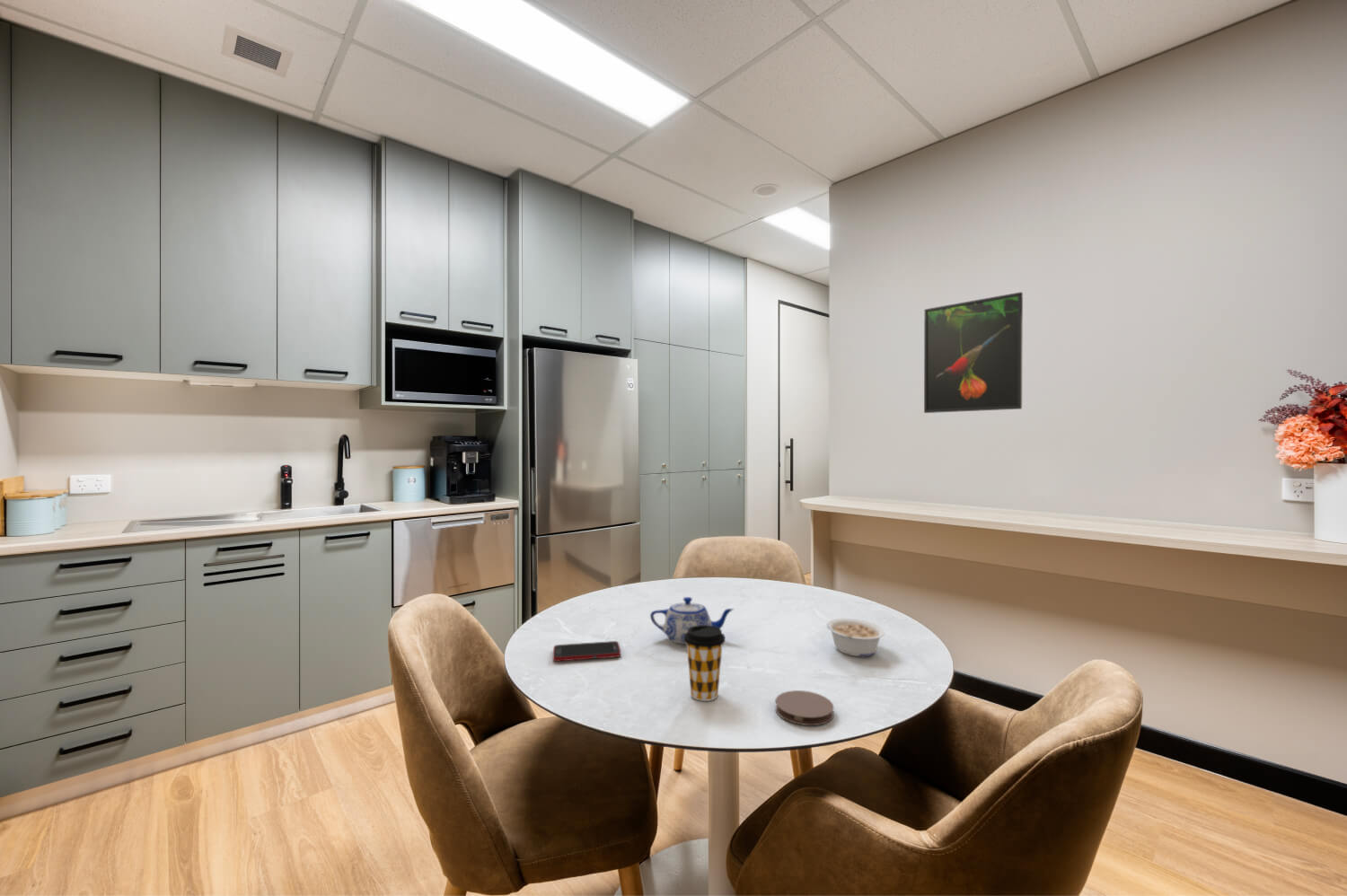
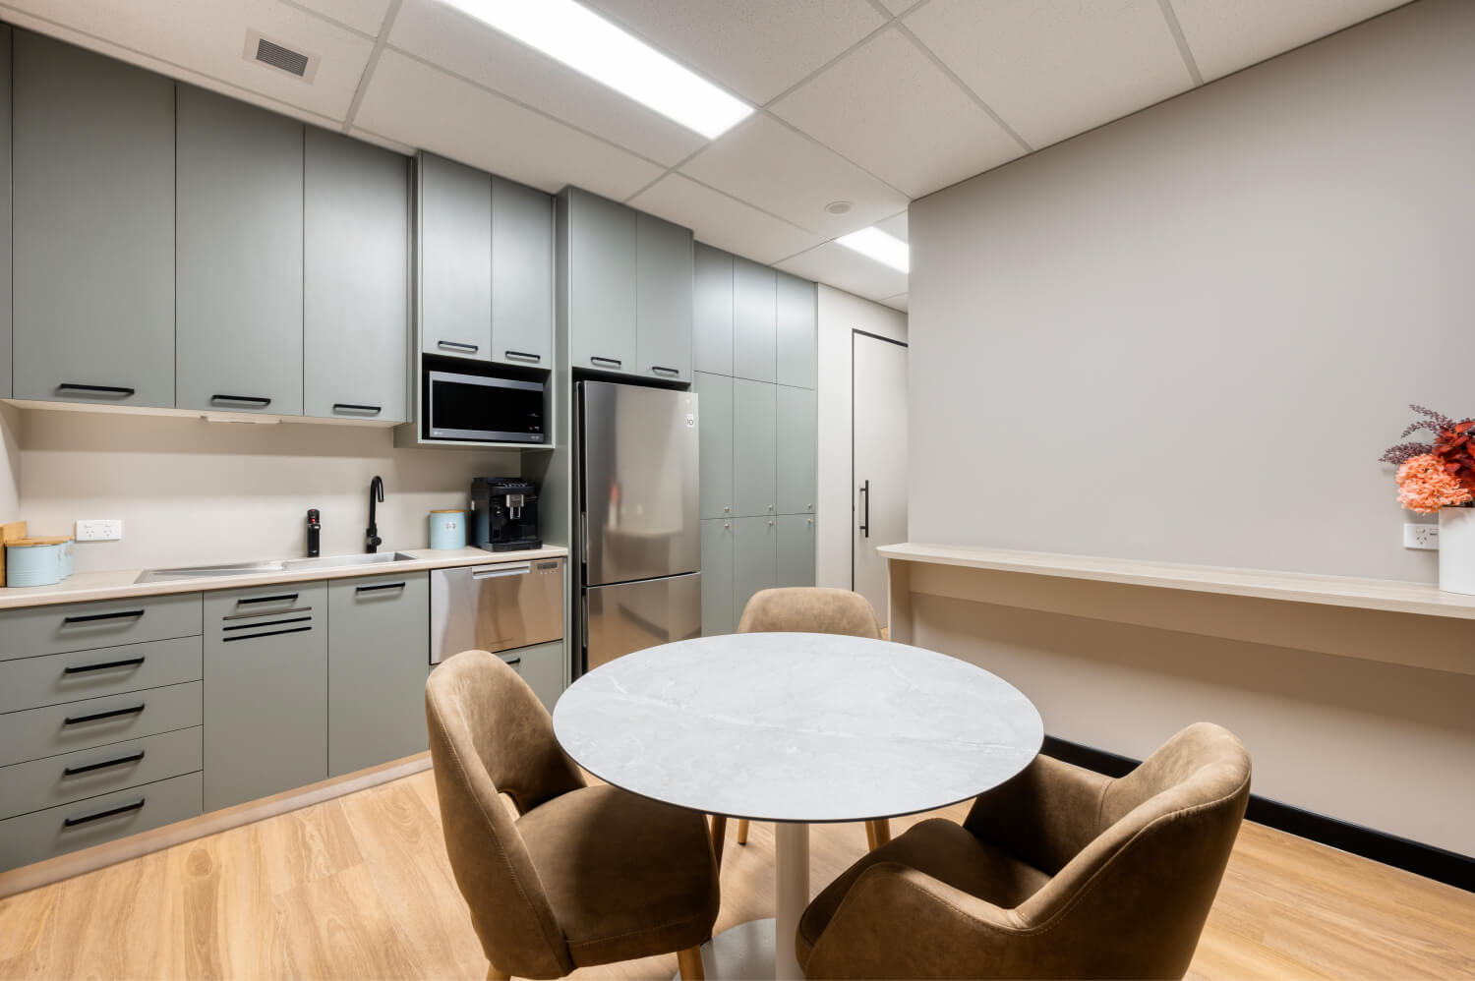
- coffee cup (704, 663)
- coaster (804, 707)
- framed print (970, 356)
- cell phone (586, 651)
- teapot (691, 618)
- legume (856, 637)
